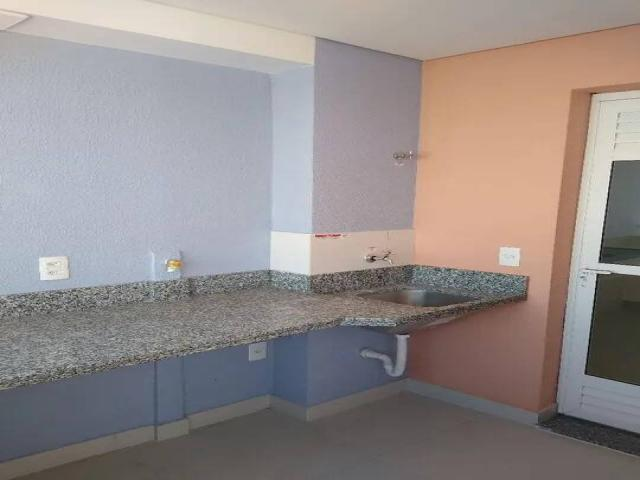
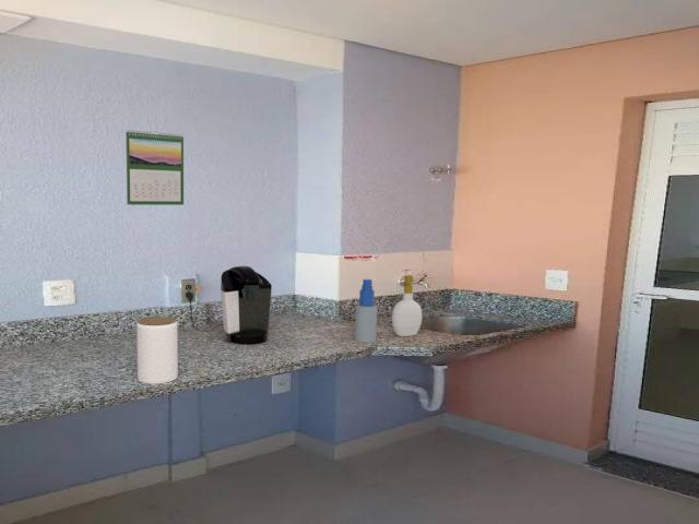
+ soap bottle (406, 305)
+ spray bottle (366, 309)
+ calendar (155, 168)
+ jar (157, 348)
+ coffee maker (230, 303)
